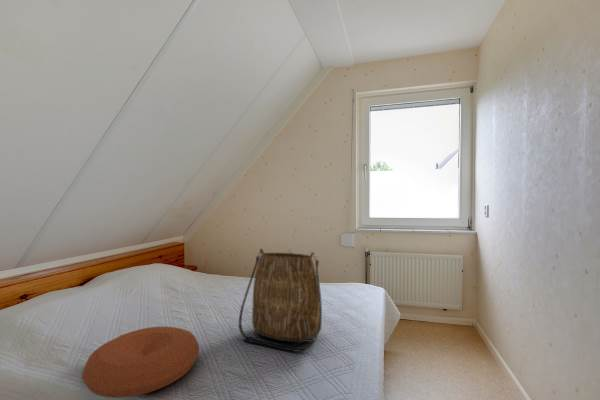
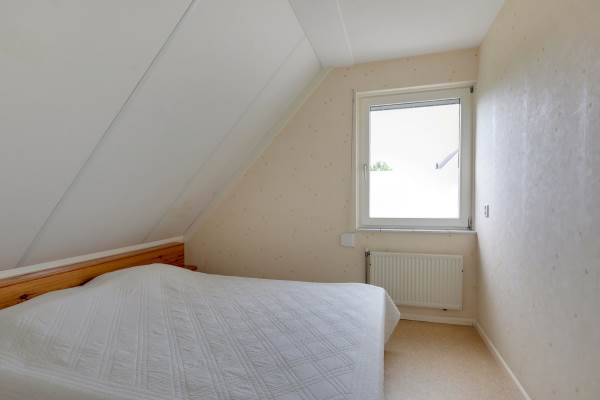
- tote bag (284, 294)
- cushion (145, 356)
